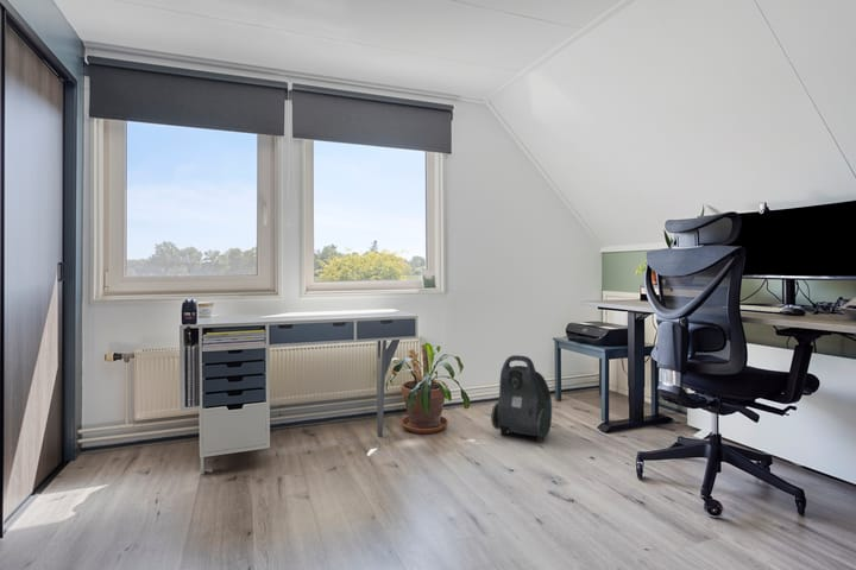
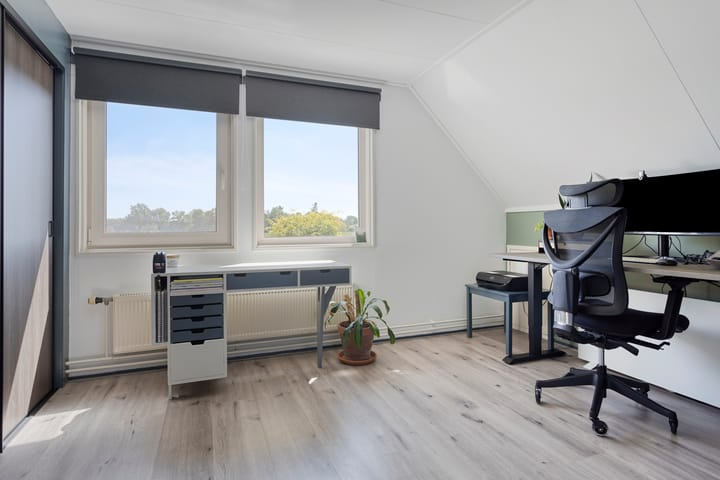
- vacuum cleaner (524, 394)
